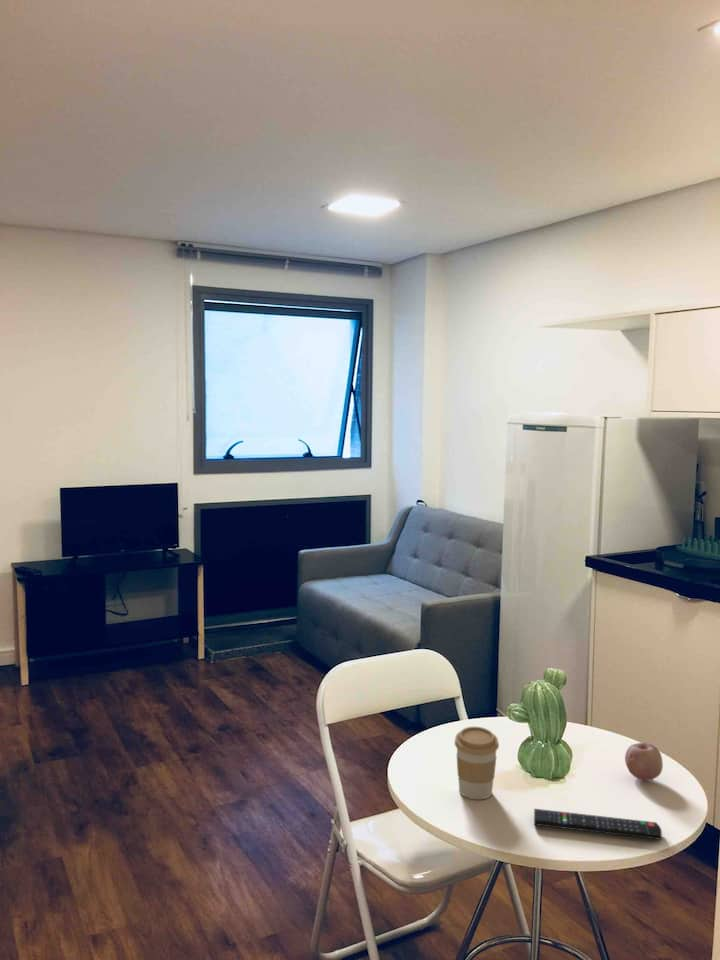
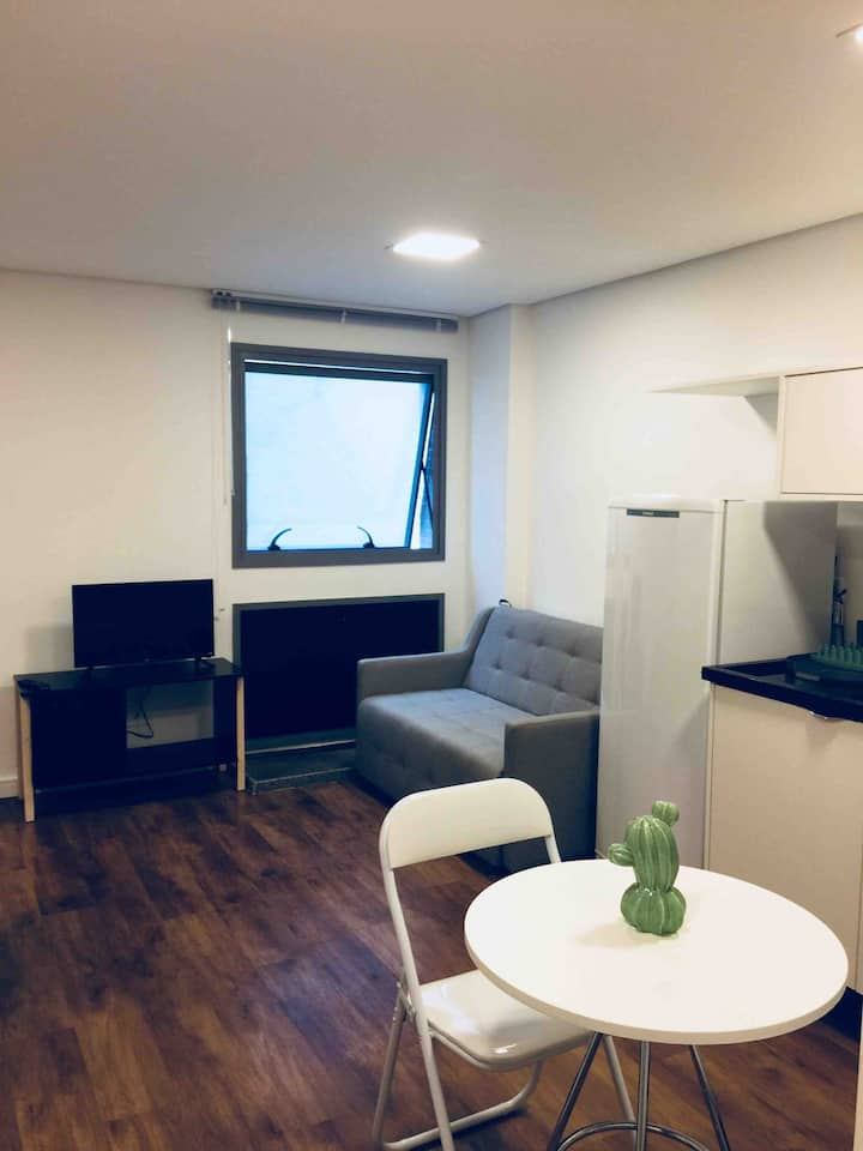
- fruit (644, 762)
- remote control (596, 825)
- coffee cup (476, 762)
